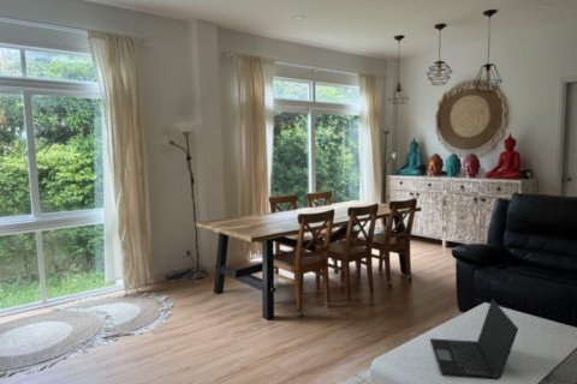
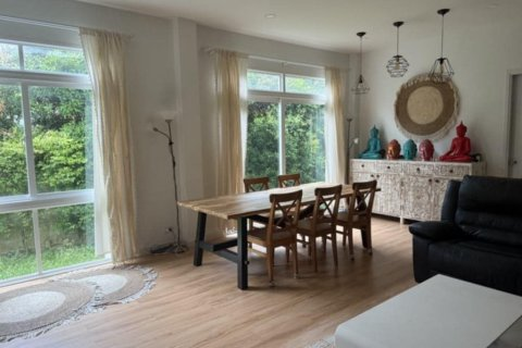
- laptop (469, 341)
